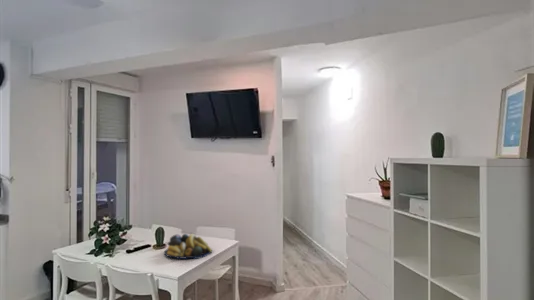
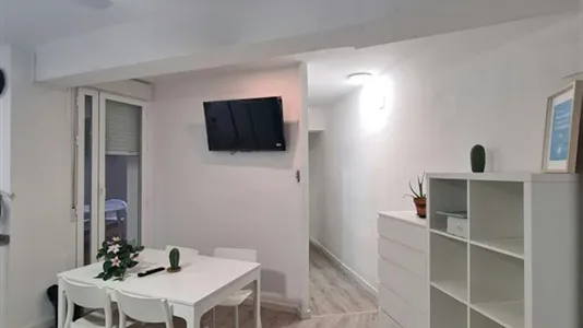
- fruit bowl (188, 243)
